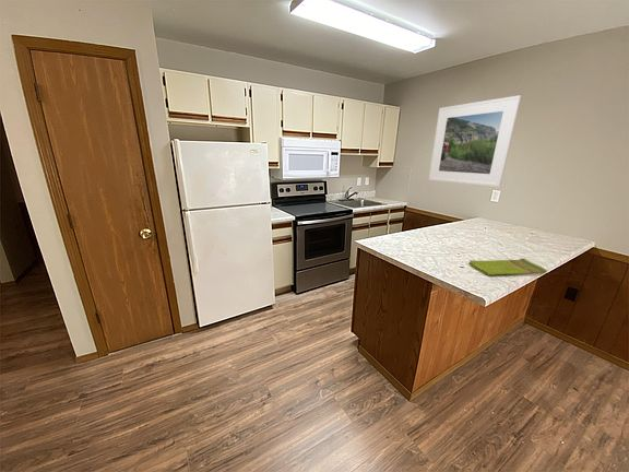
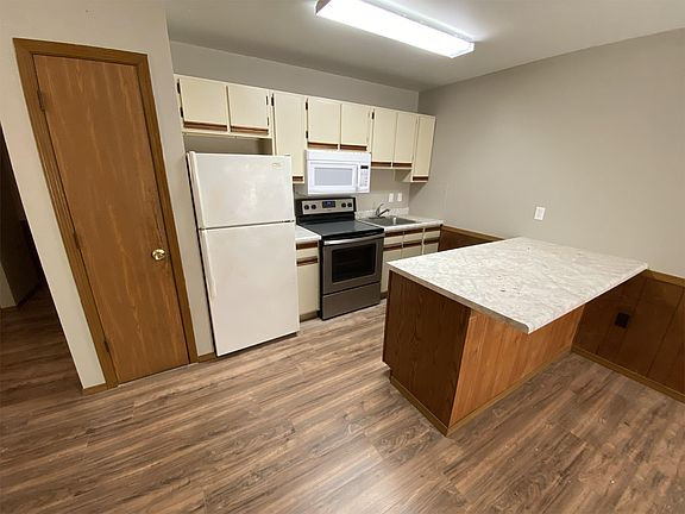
- dish towel (507, 266)
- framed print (467, 144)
